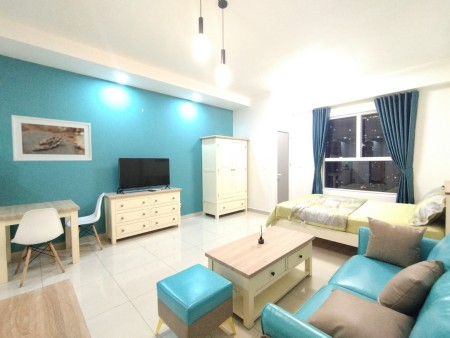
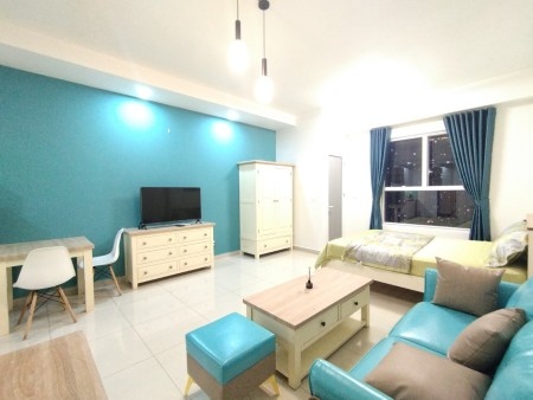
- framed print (55, 140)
